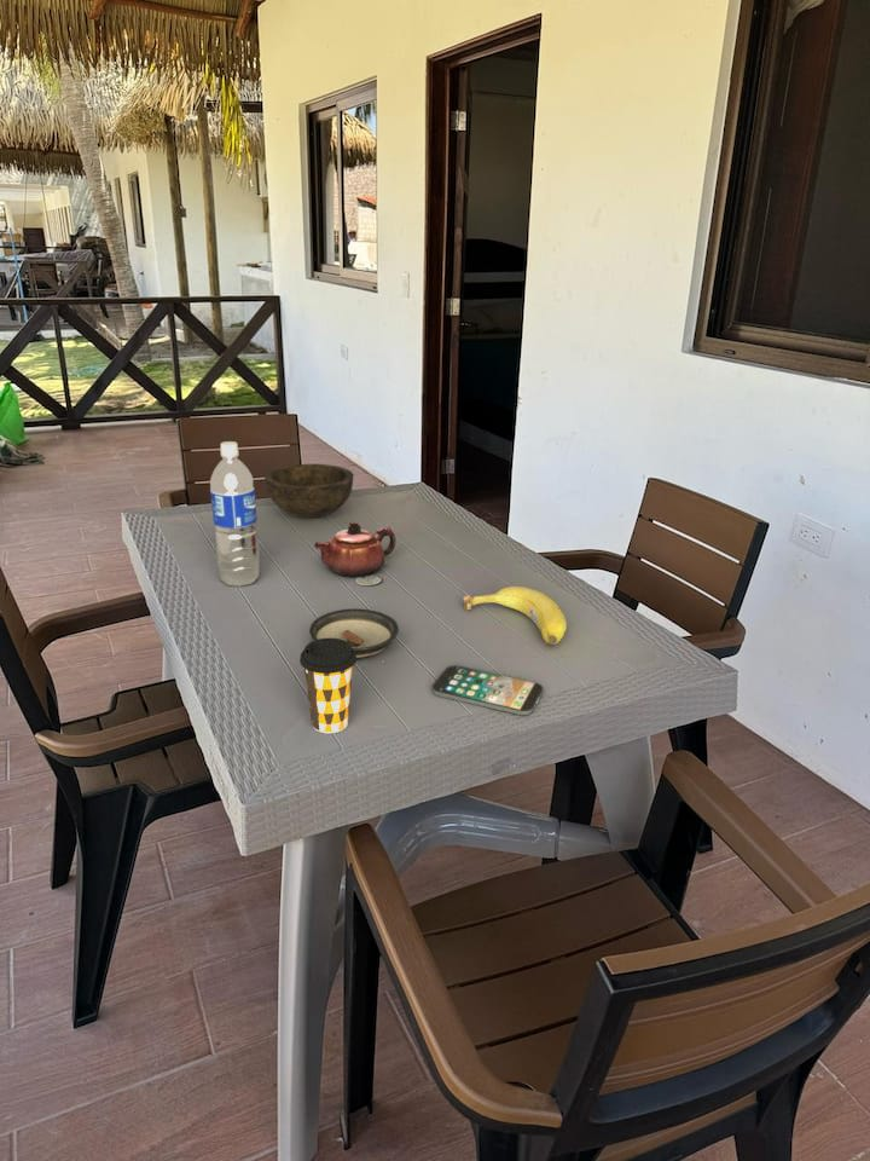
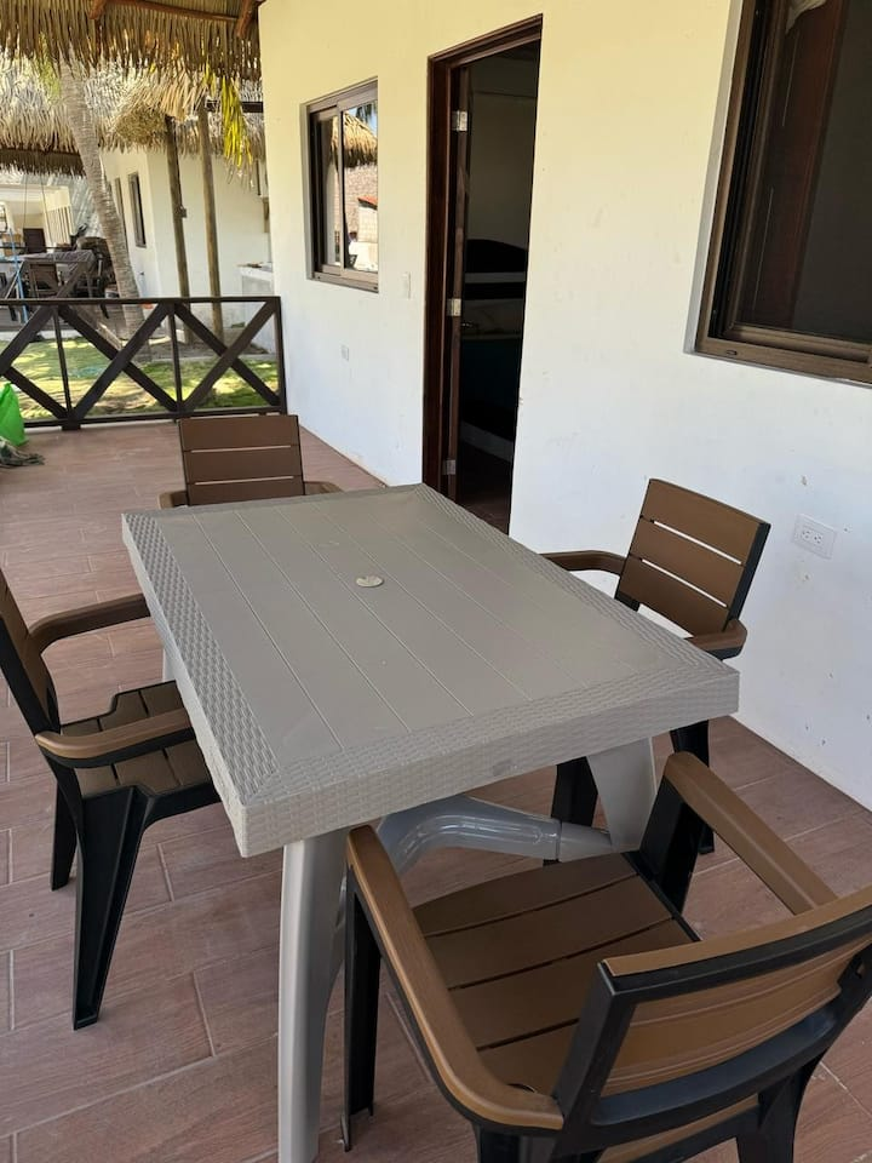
- saucer (354, 637)
- teapot (356, 544)
- bowl (309, 493)
- water bottle (234, 514)
- fruit (515, 608)
- coffee cup (329, 686)
- smartphone (487, 688)
